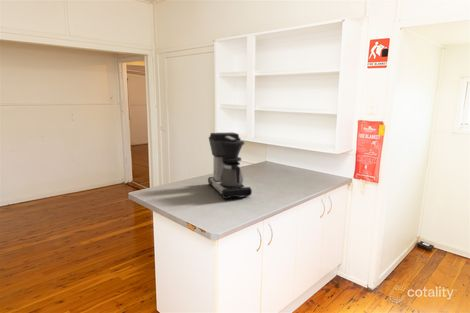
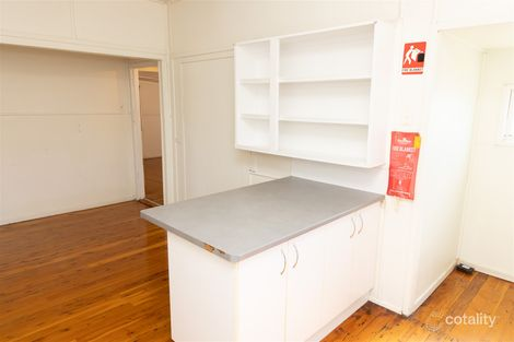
- coffee maker (228, 163)
